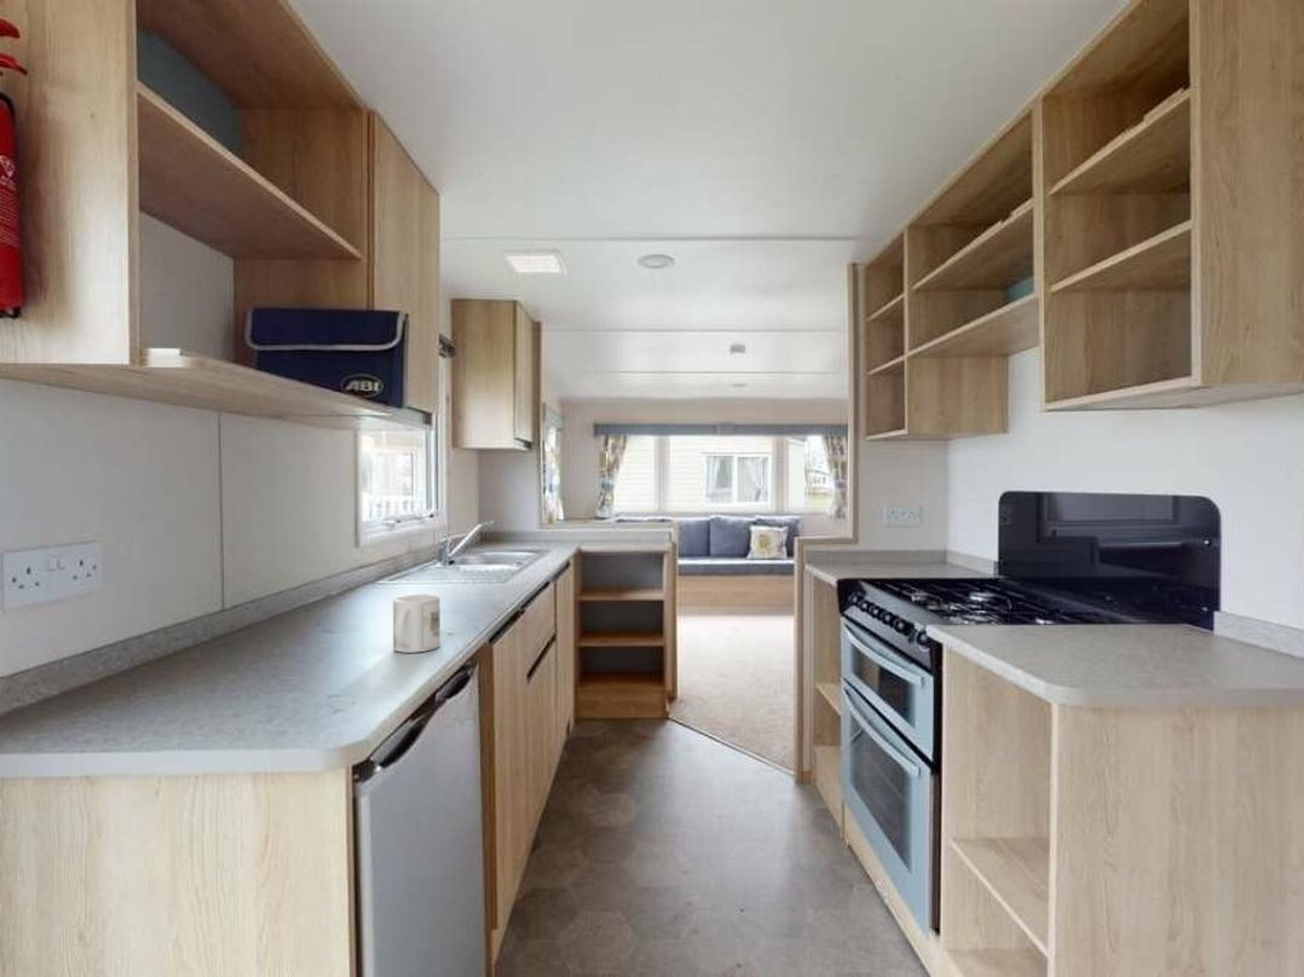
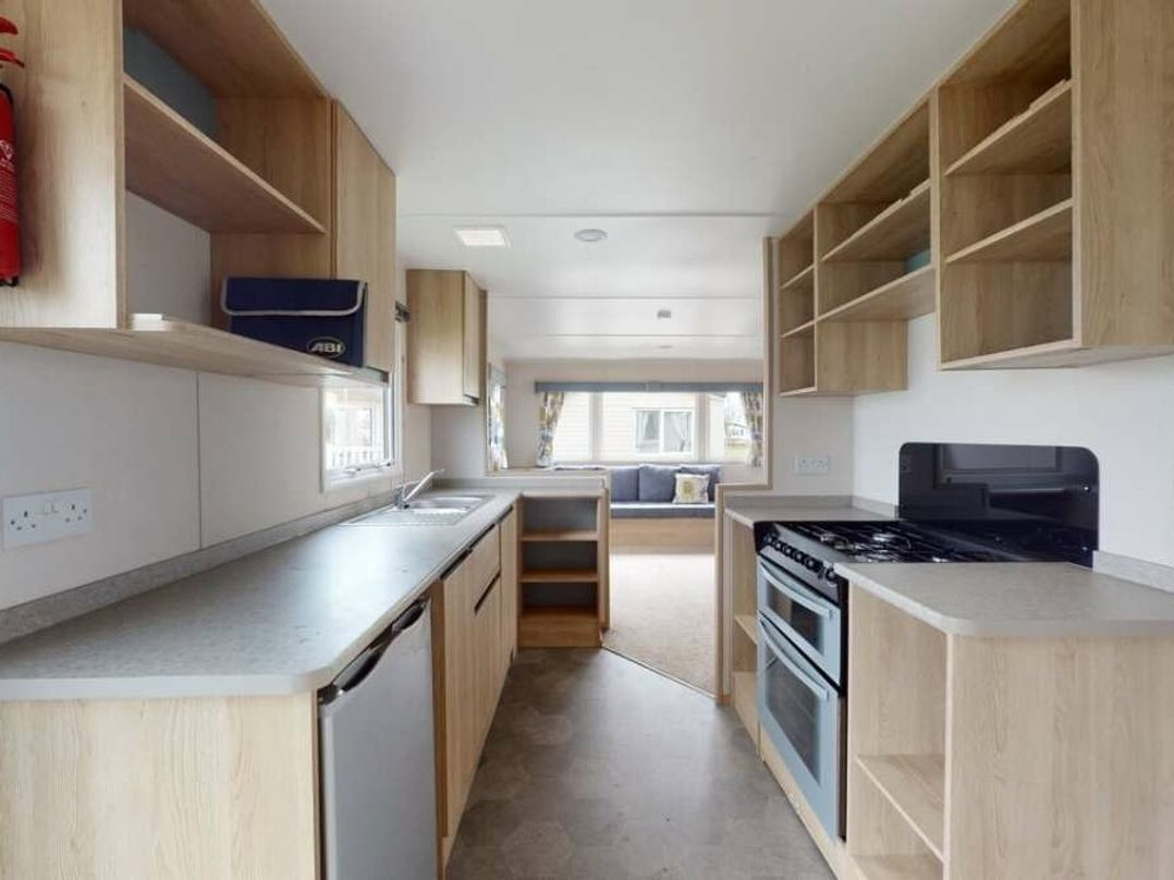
- mug (412, 623)
